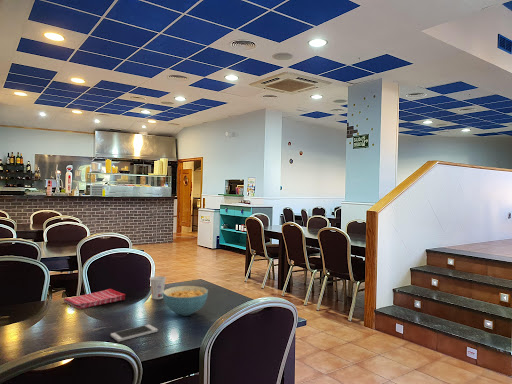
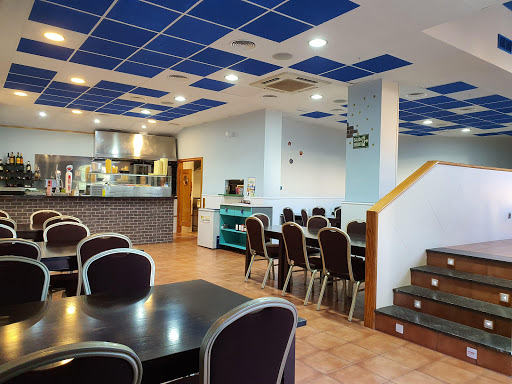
- smartphone (134, 332)
- cup (157, 287)
- dish towel (95, 297)
- cereal bowl (185, 302)
